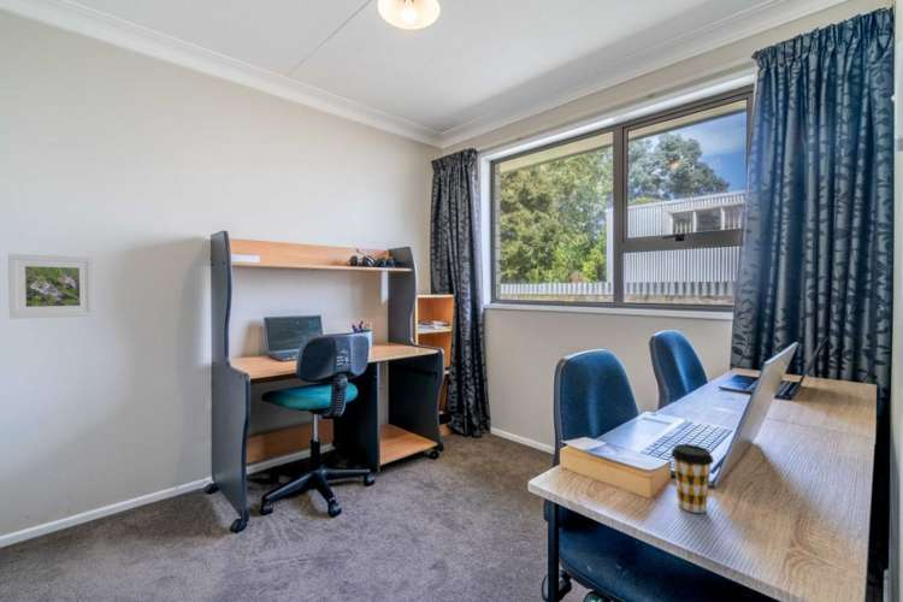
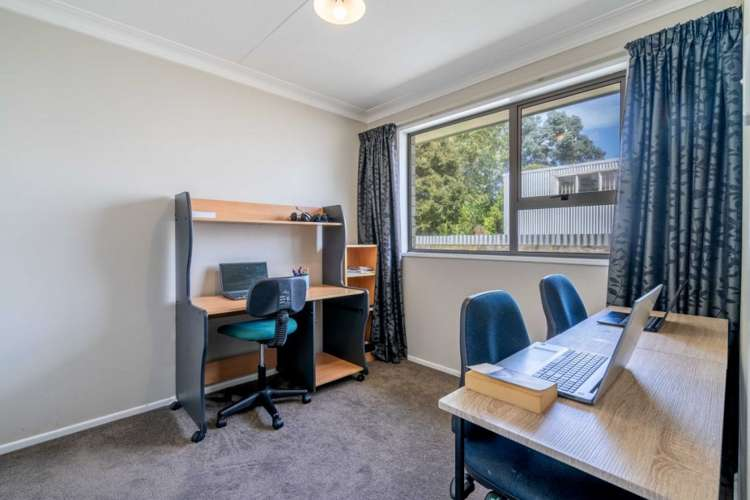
- coffee cup (691, 477)
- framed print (53, 287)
